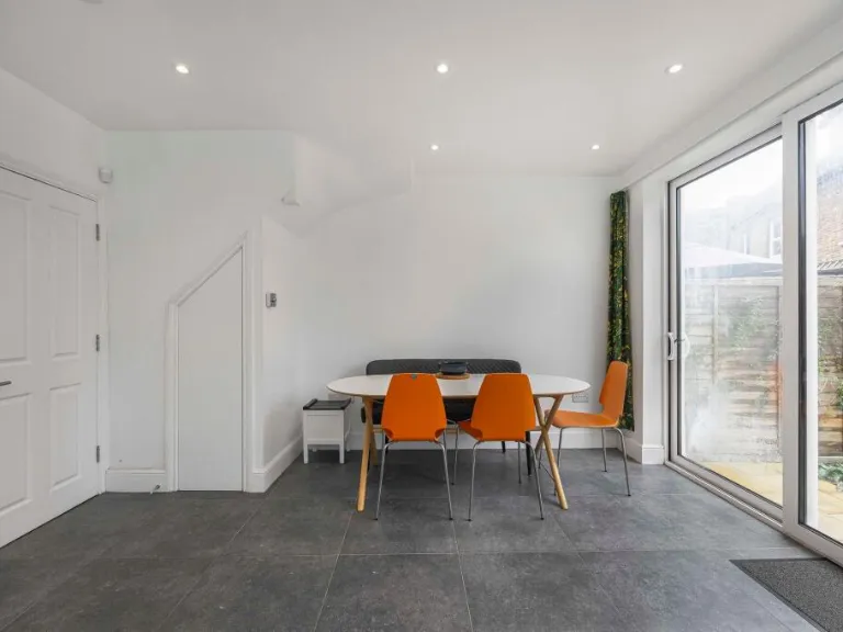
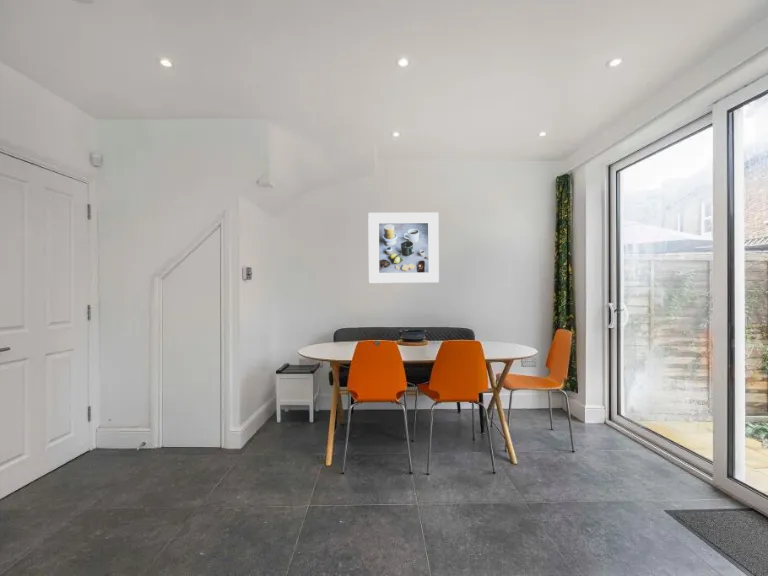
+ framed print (403, 247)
